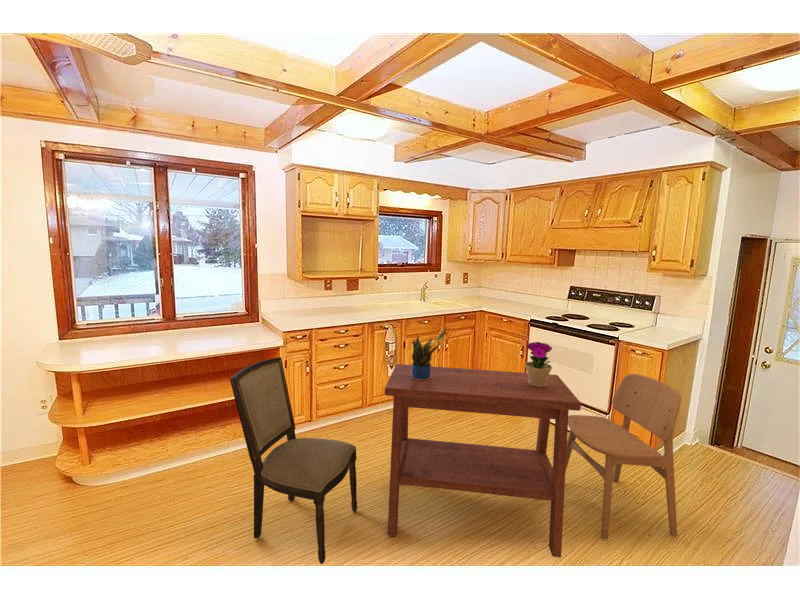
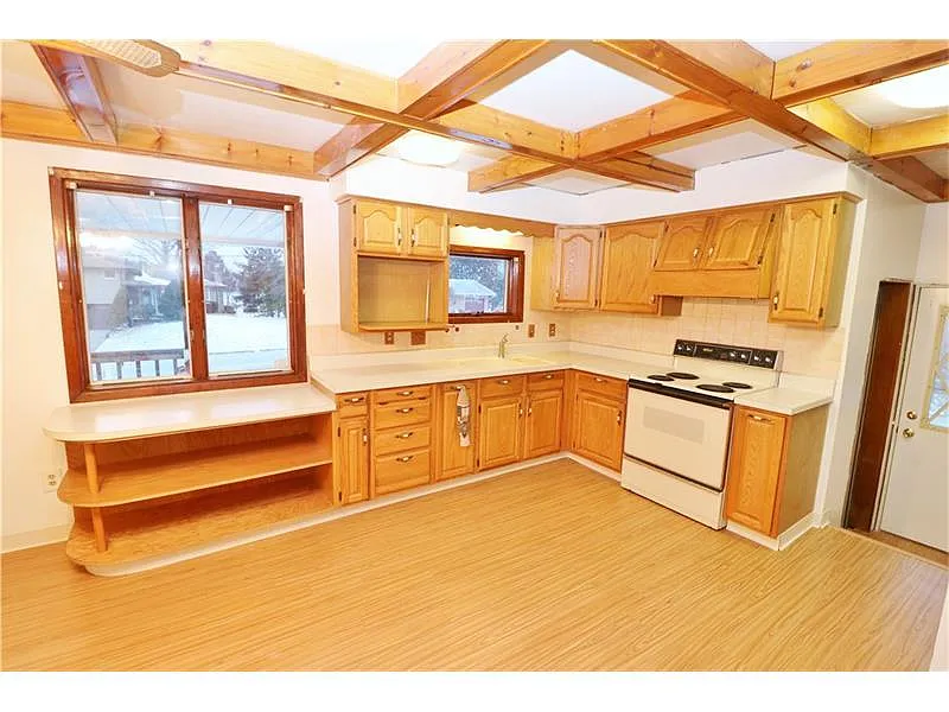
- side table (473, 447)
- potted plant (427, 351)
- dining chair (617, 446)
- dining chair (299, 449)
- flower pot (538, 362)
